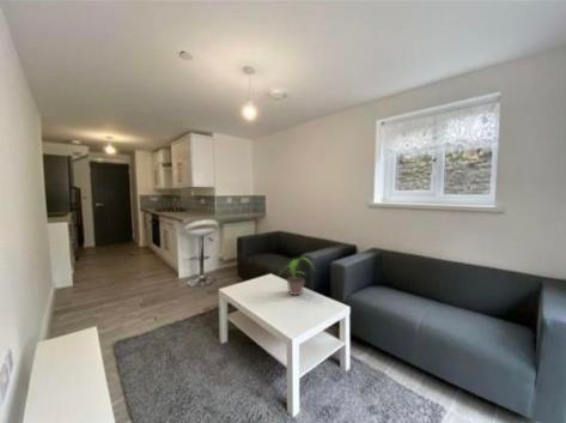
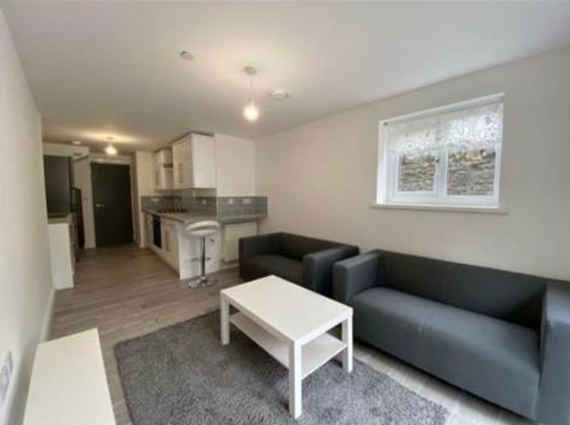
- potted plant (294, 274)
